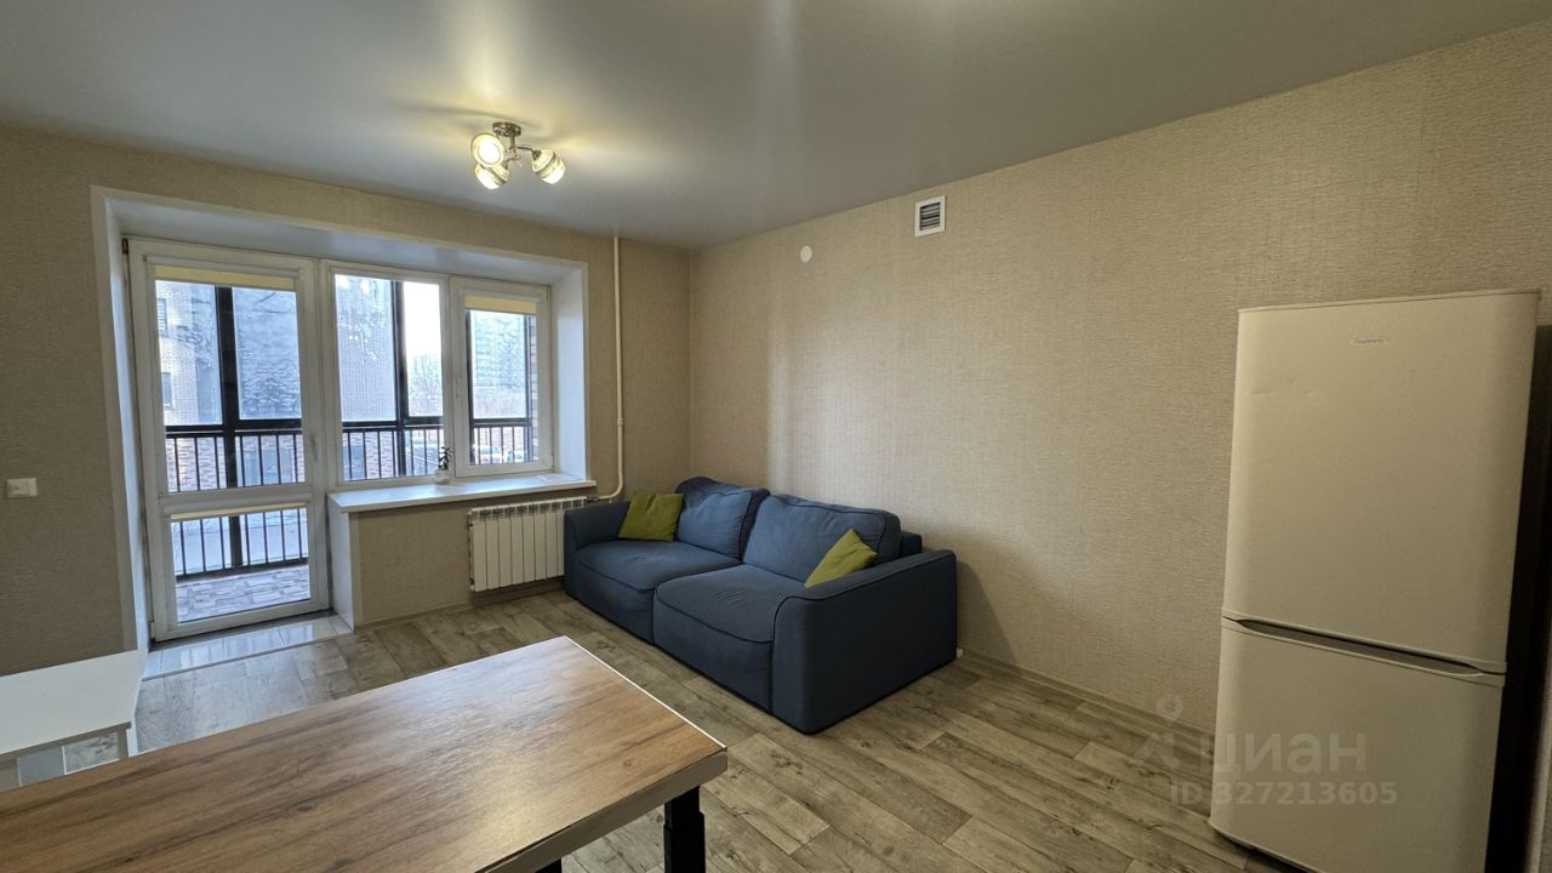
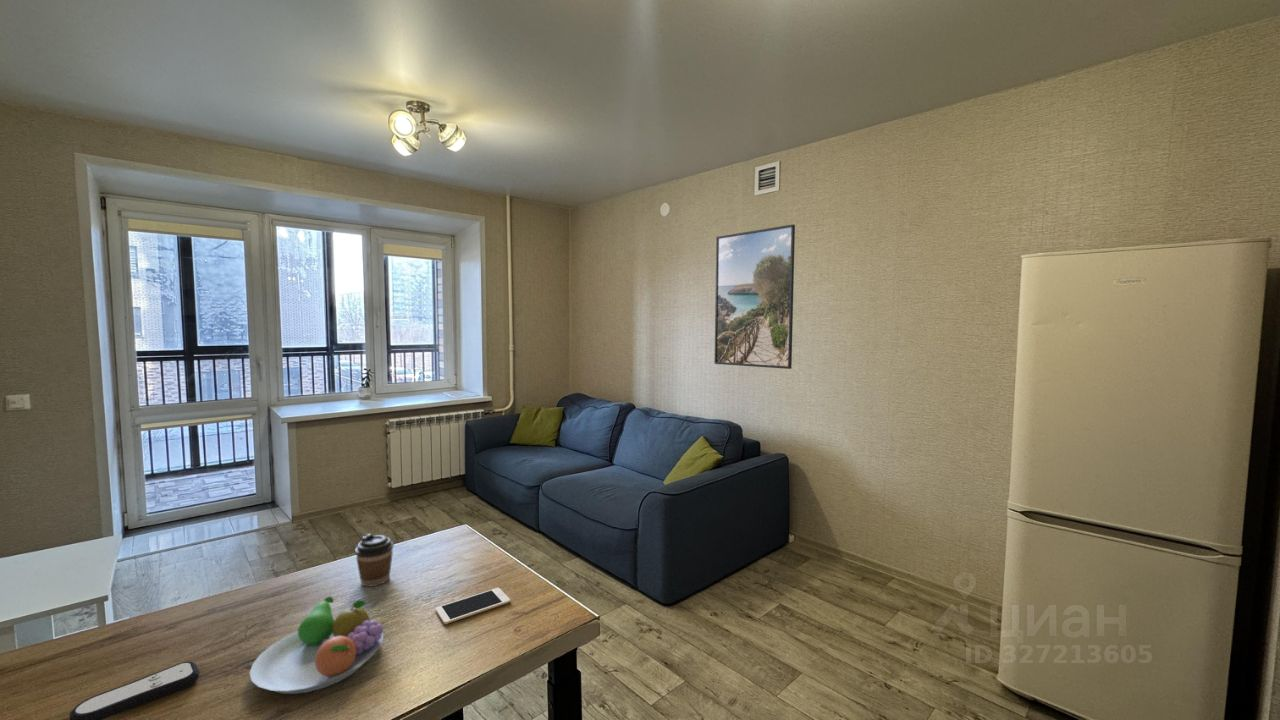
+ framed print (751, 299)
+ fruit bowl (322, 637)
+ cell phone (473, 604)
+ coffee cup (374, 558)
+ remote control (138, 691)
